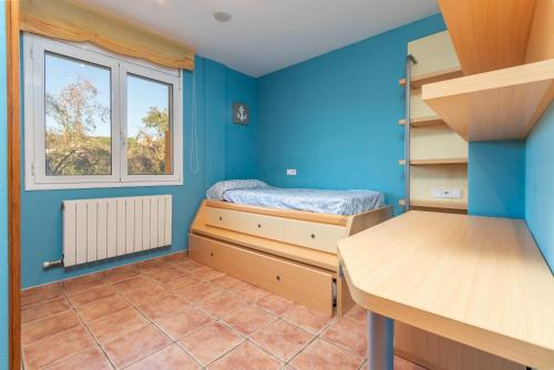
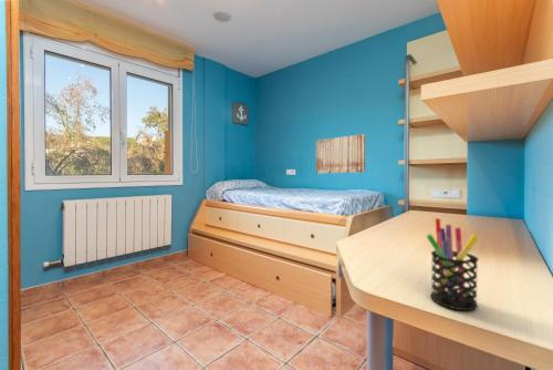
+ pen holder (447, 260)
+ wall art (338, 155)
